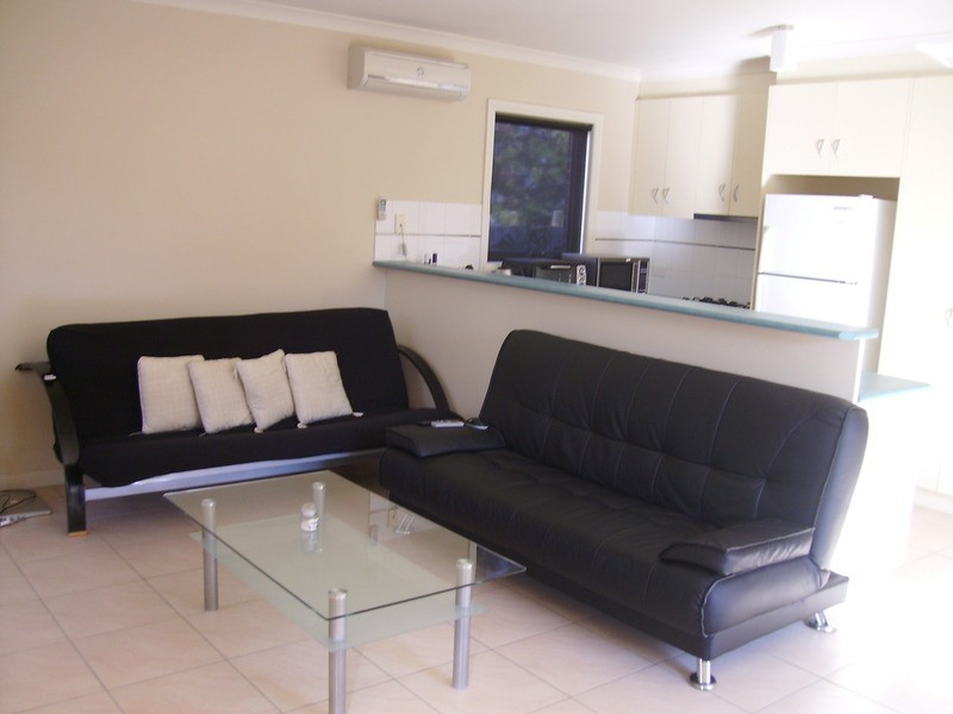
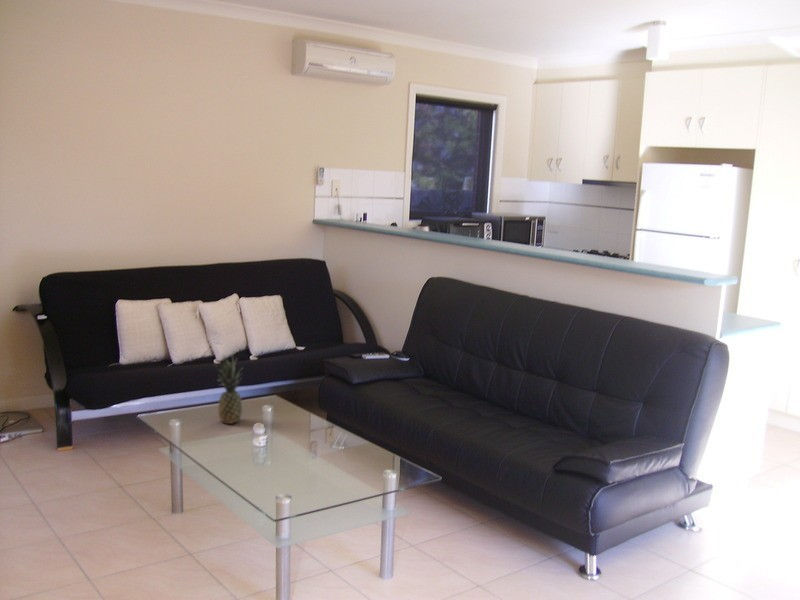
+ fruit (229, 387)
